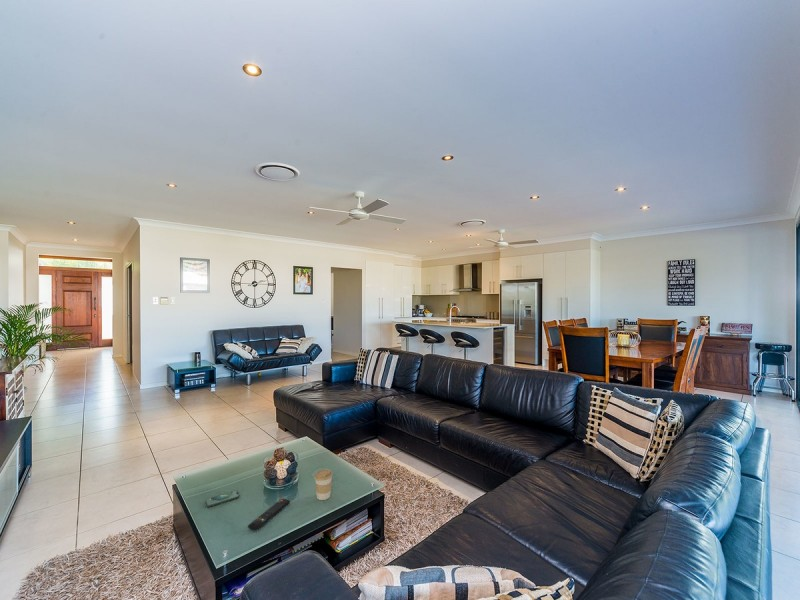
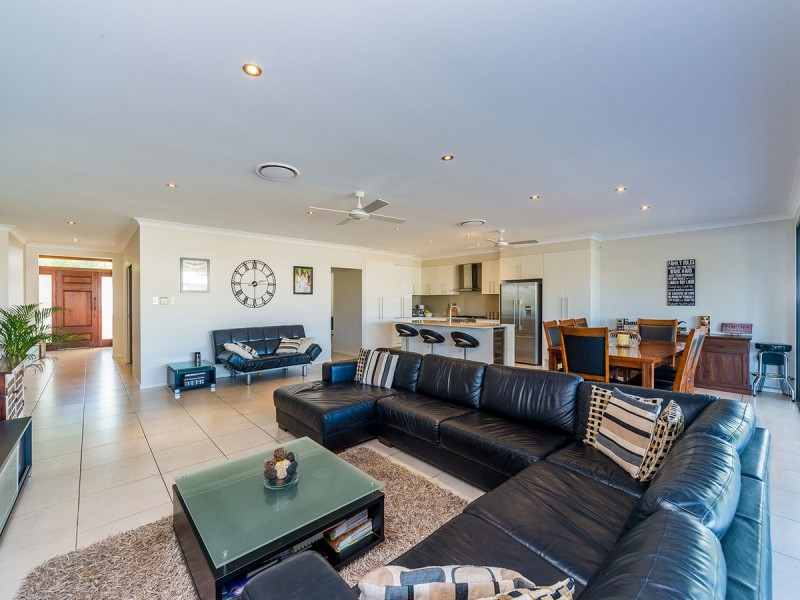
- smartphone (222, 498)
- coffee cup (323, 484)
- remote control (270, 513)
